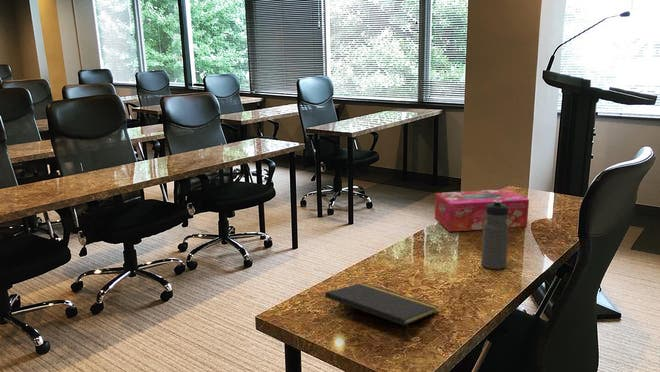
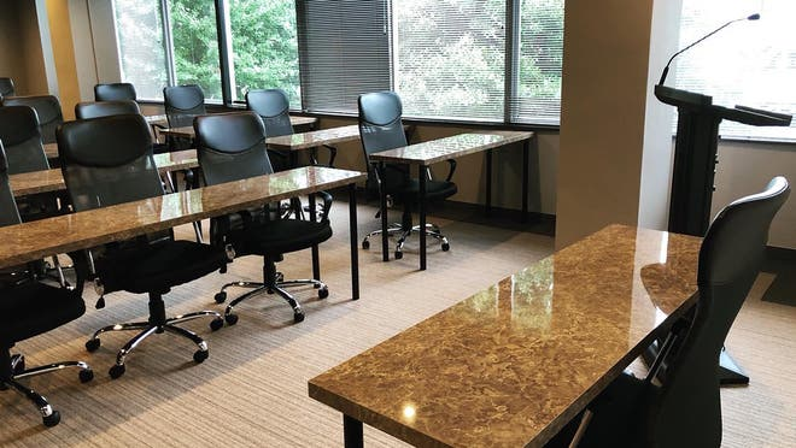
- notepad (381, 301)
- tissue box (480, 209)
- water bottle (495, 233)
